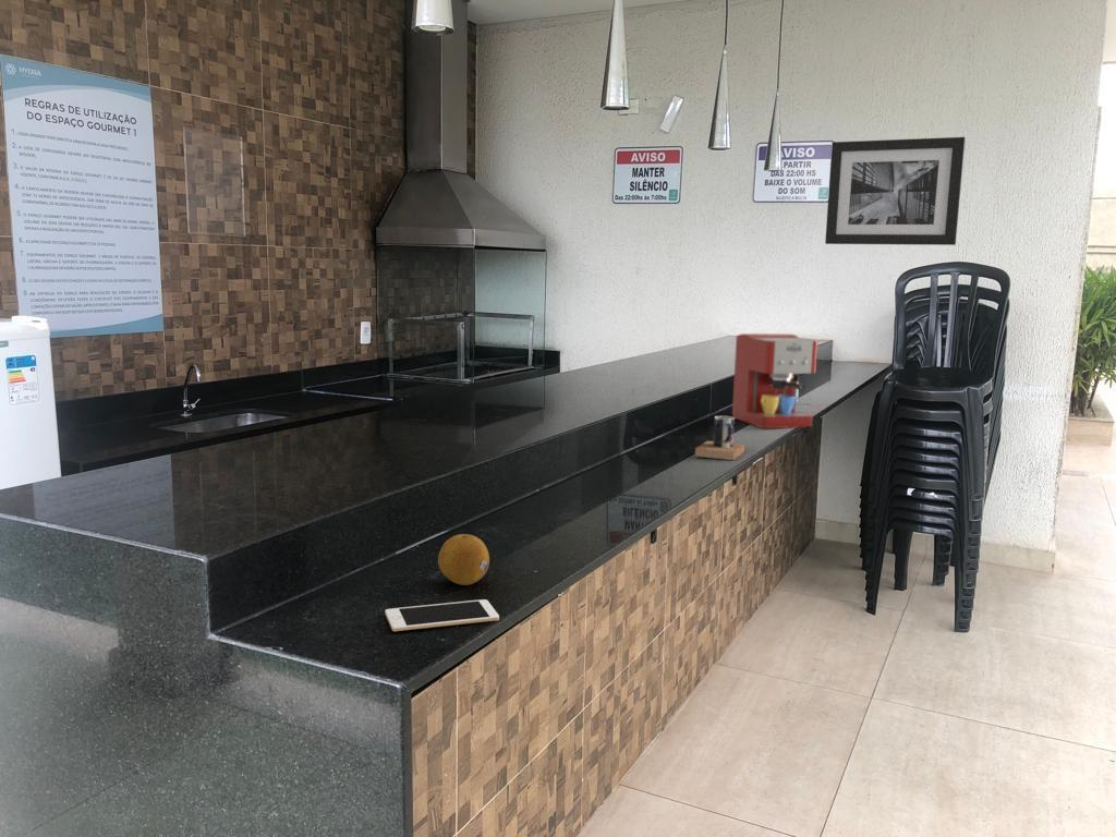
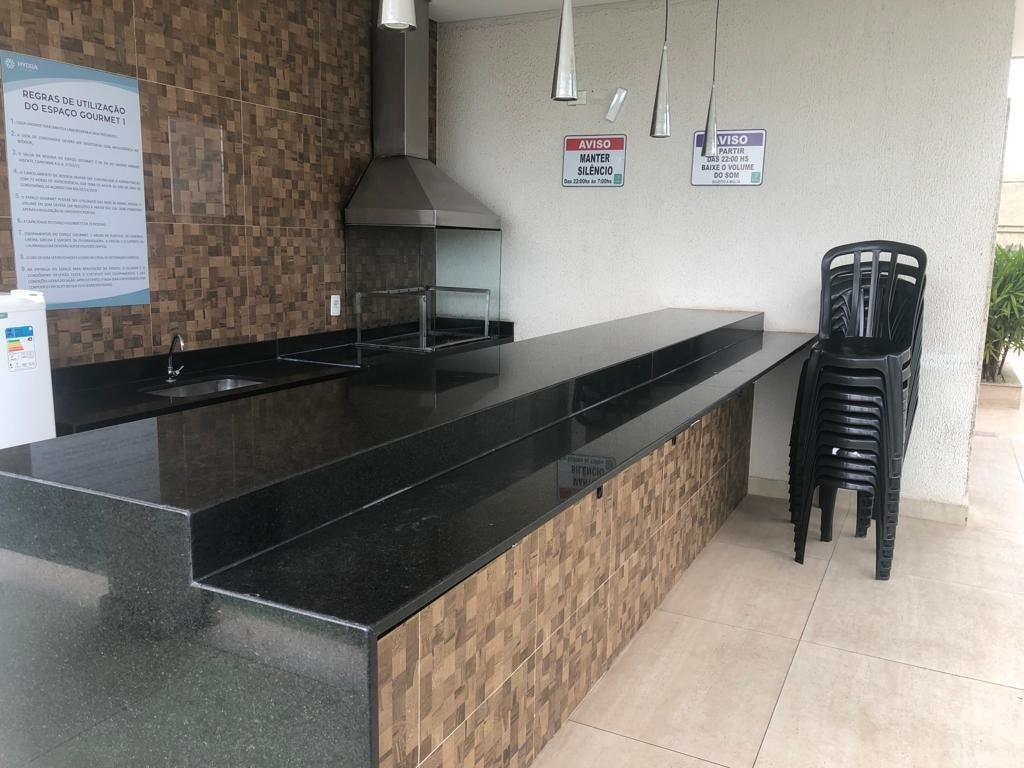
- fruit (463, 559)
- cell phone (441, 615)
- coffee maker (773, 378)
- mug (720, 436)
- wall art (893, 192)
